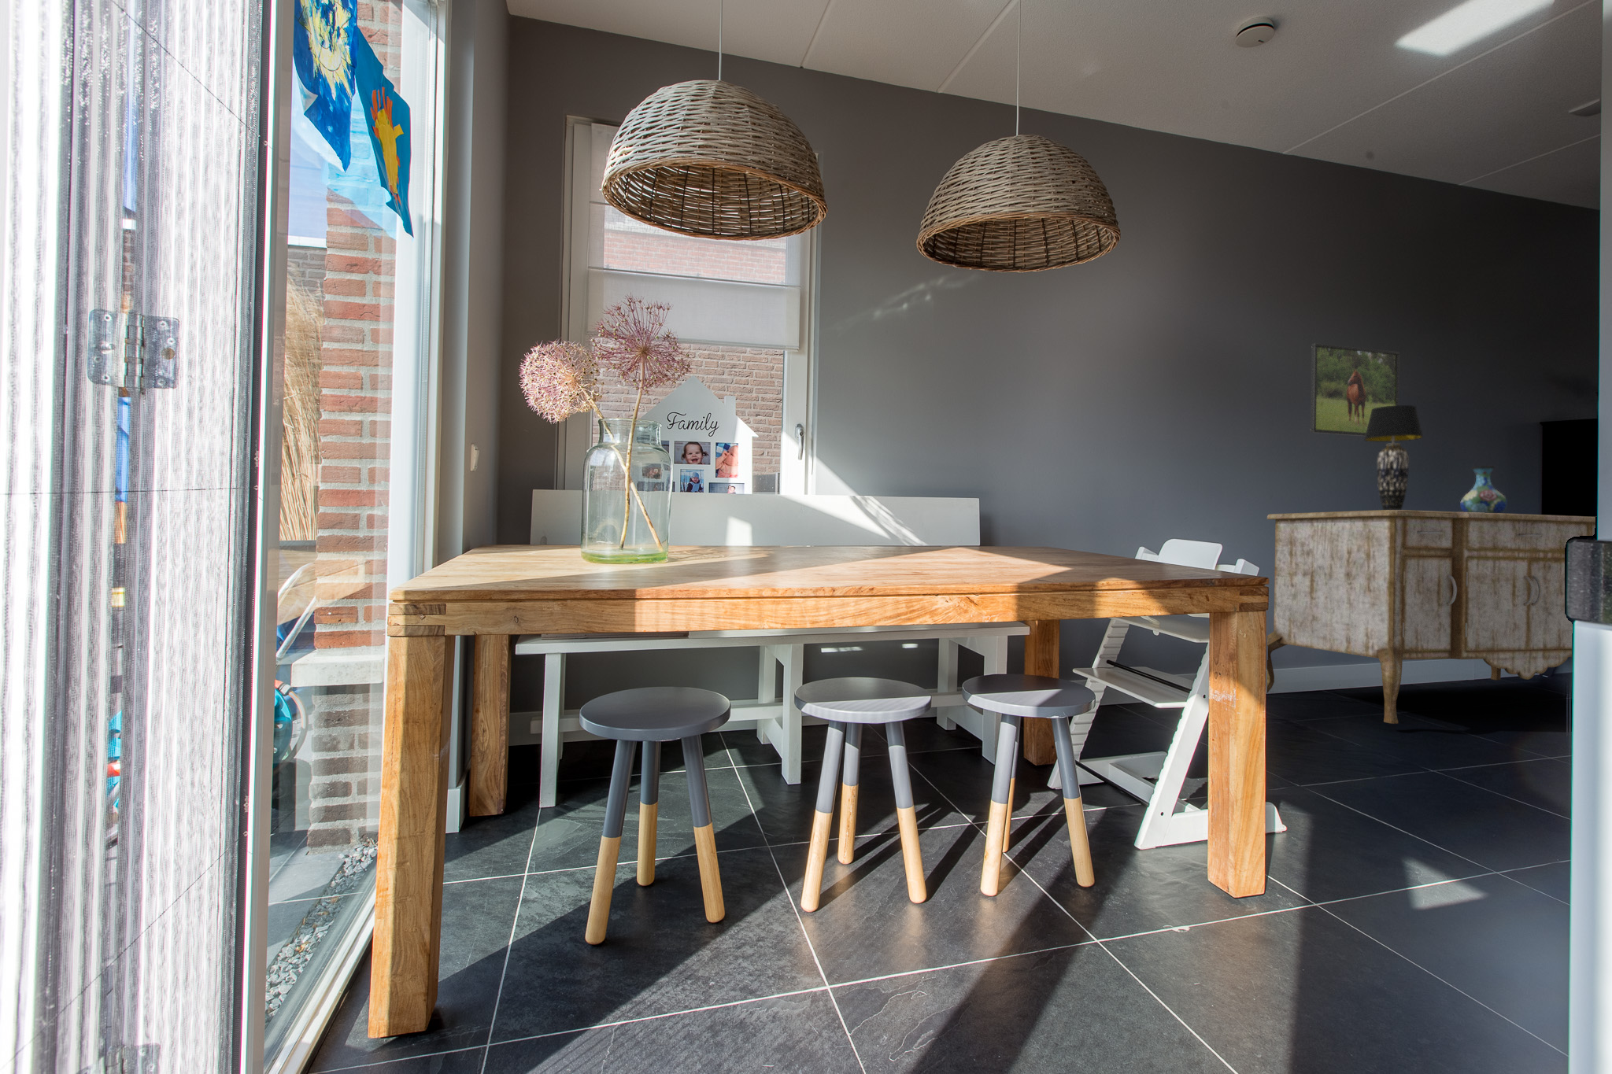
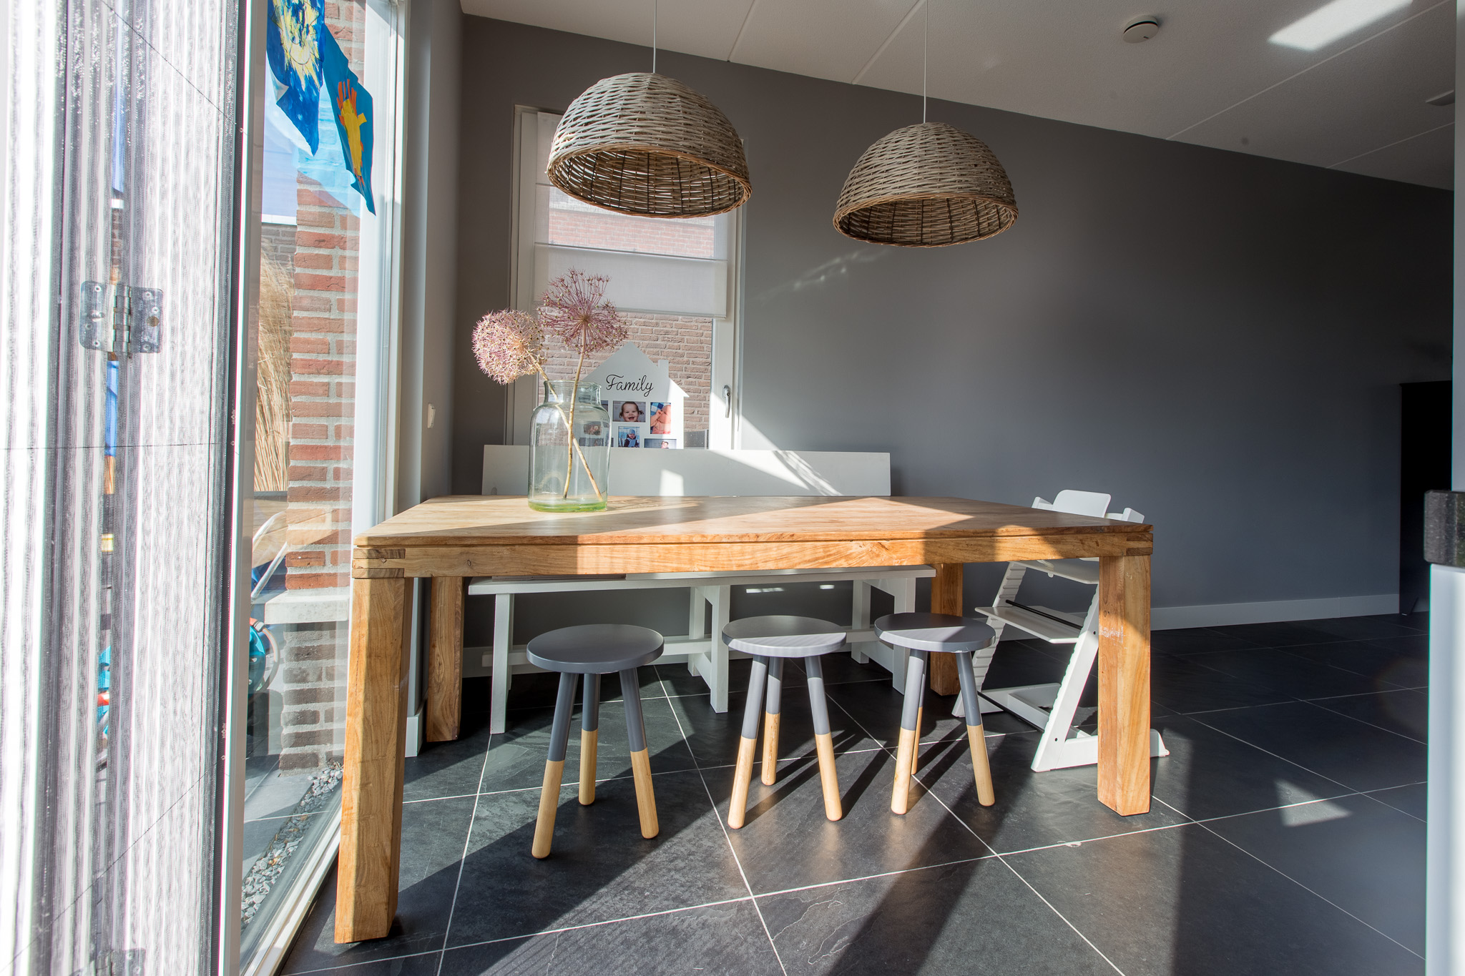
- vase (1483, 491)
- table lamp (1393, 460)
- sideboard (1453, 608)
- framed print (1356, 391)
